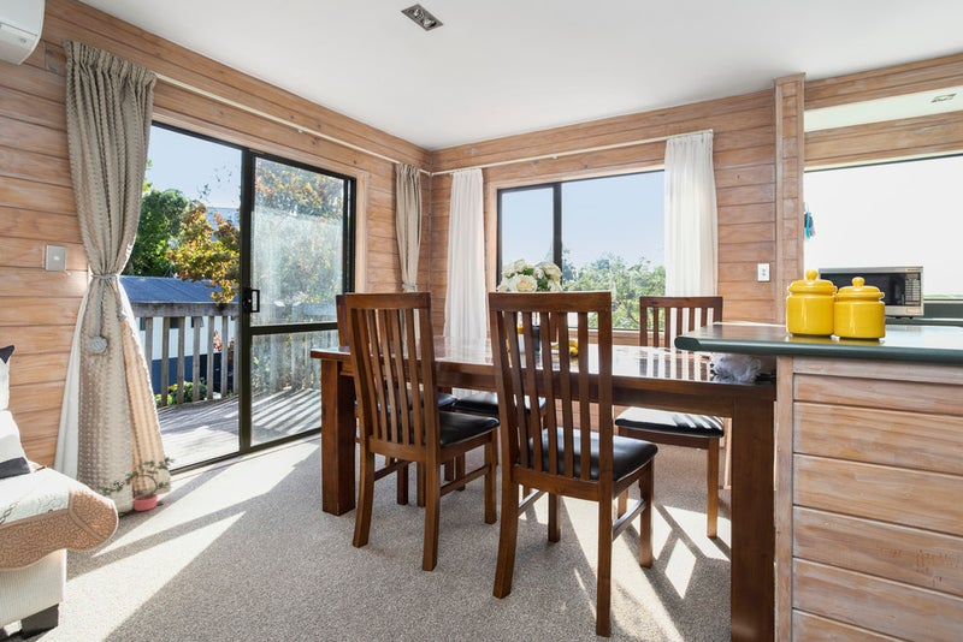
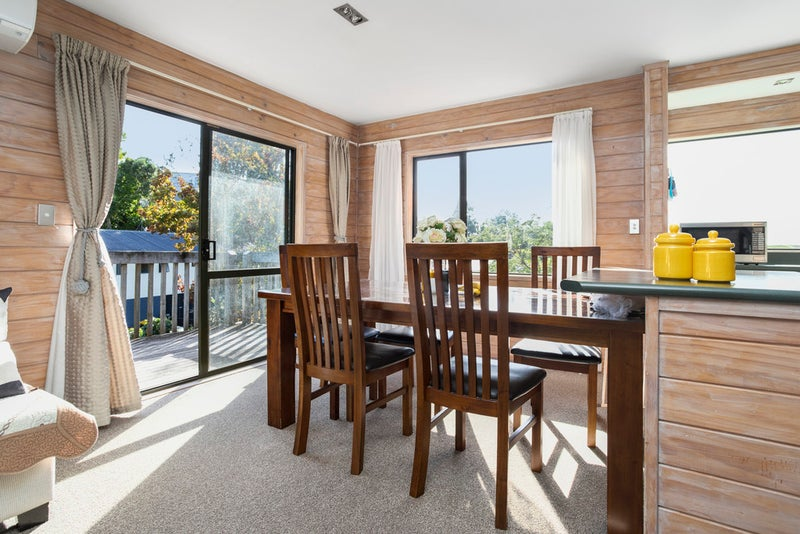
- potted plant (130, 482)
